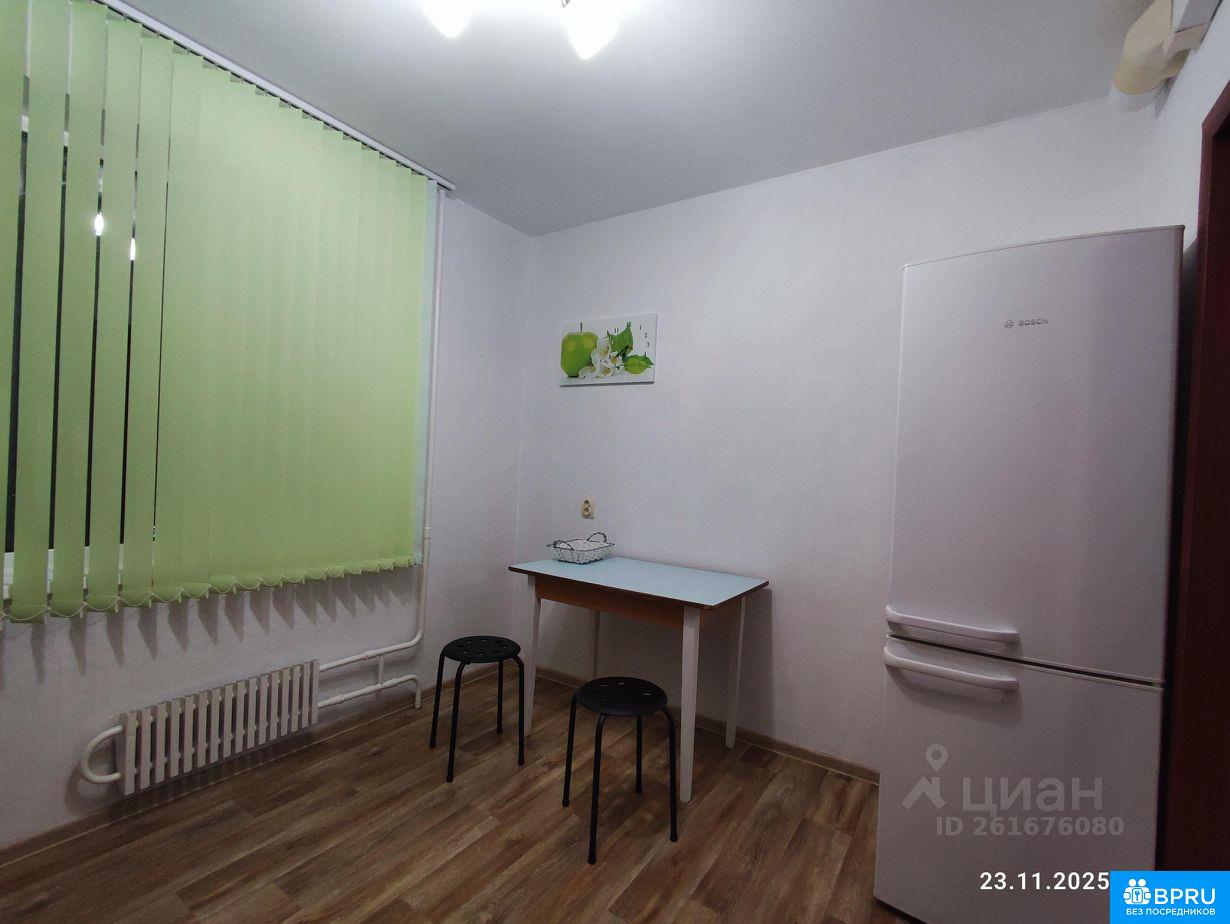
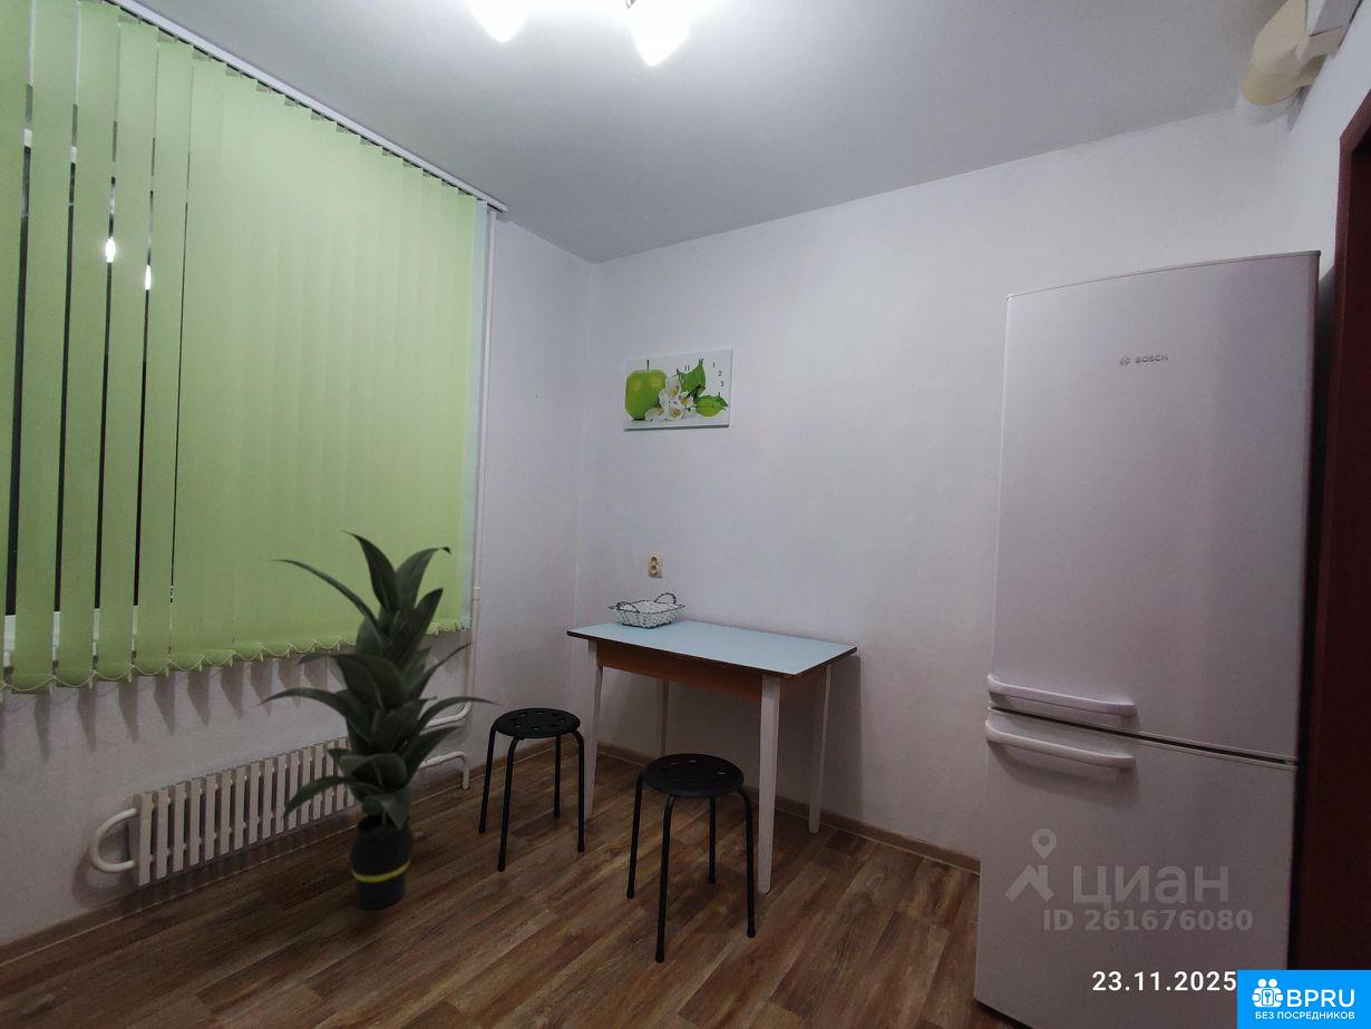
+ indoor plant (370, 714)
